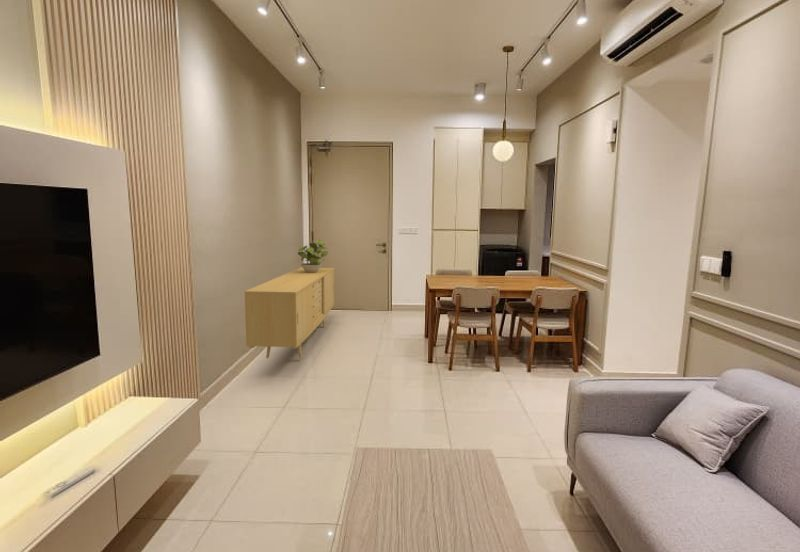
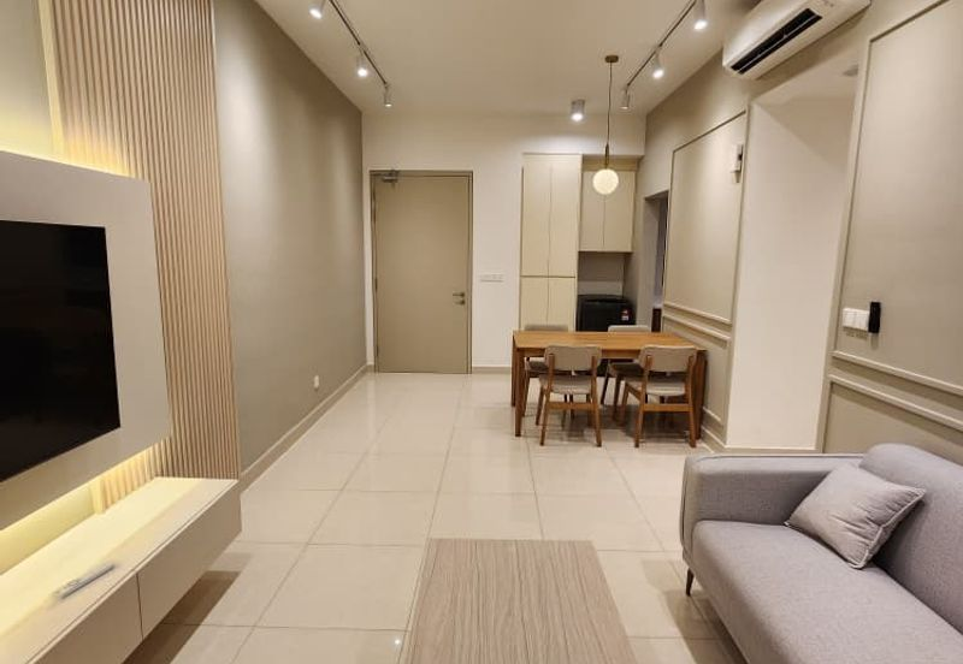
- potted plant (313, 256)
- sideboard (299, 309)
